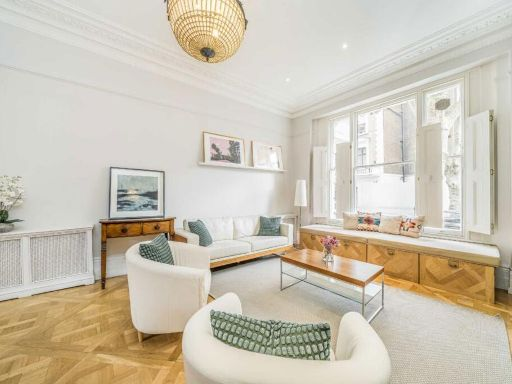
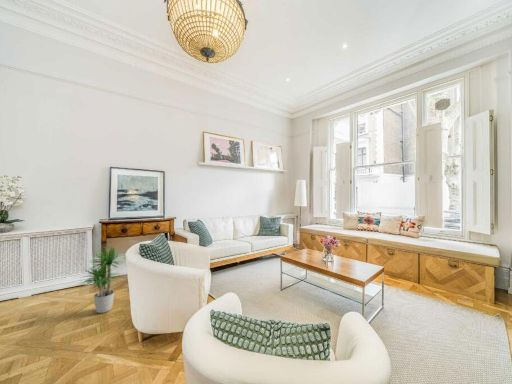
+ potted plant (105, 278)
